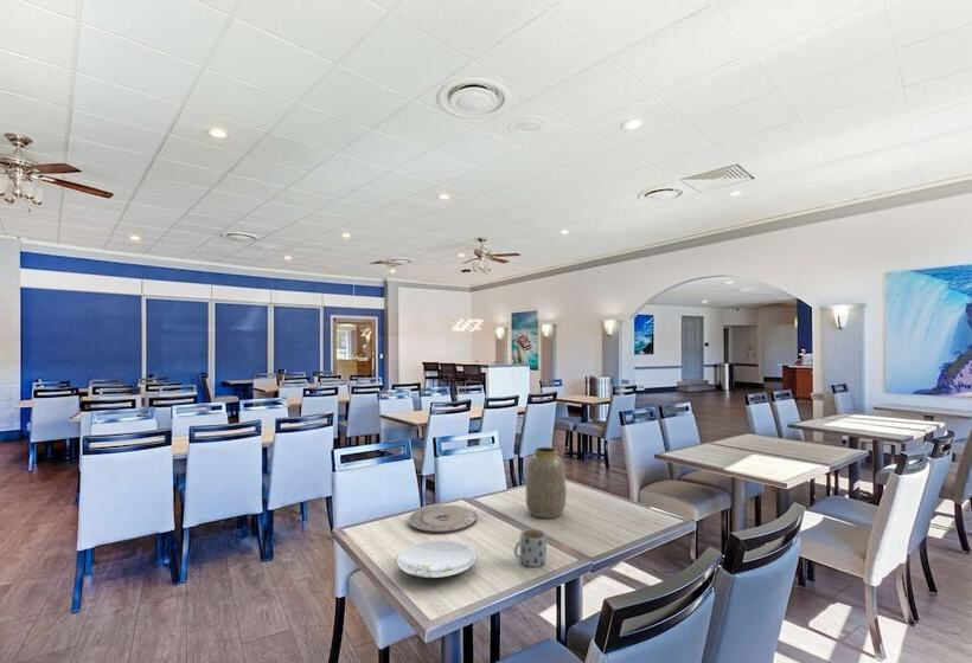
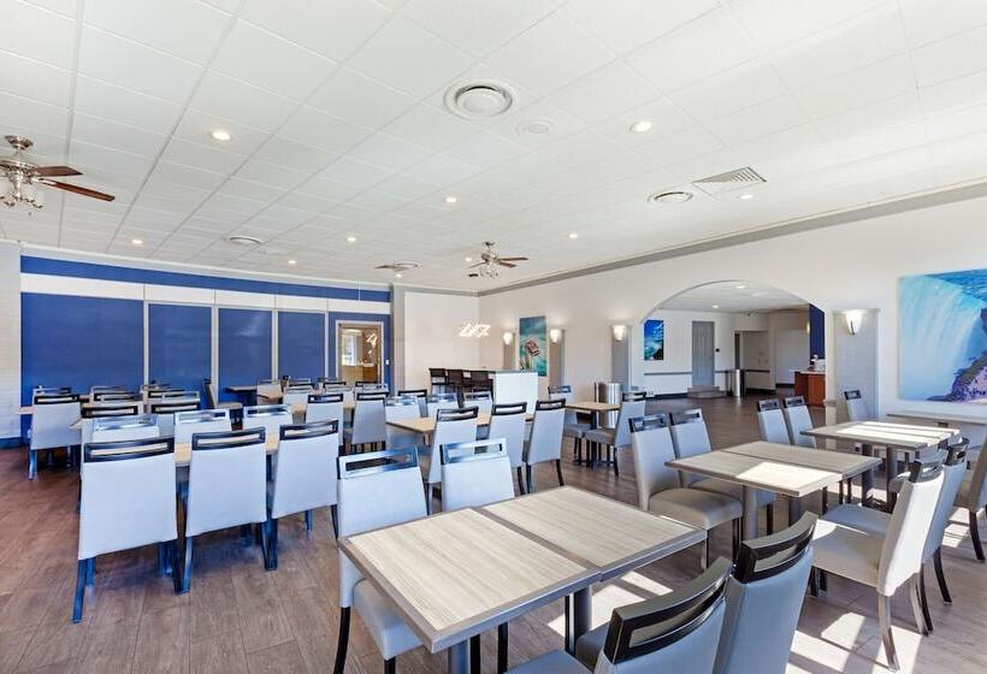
- plate (442, 519)
- vase (545, 481)
- plate (436, 562)
- mug (529, 548)
